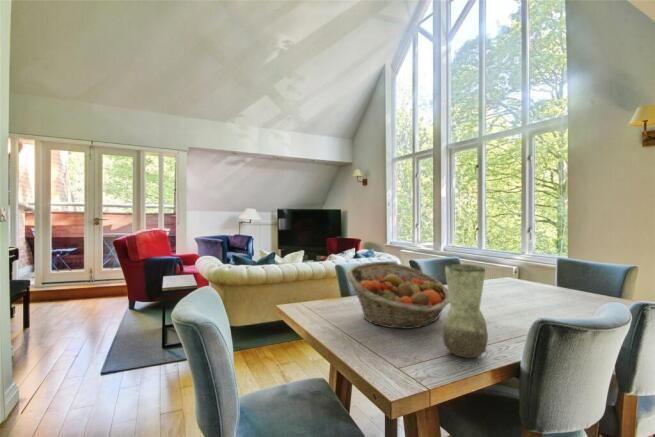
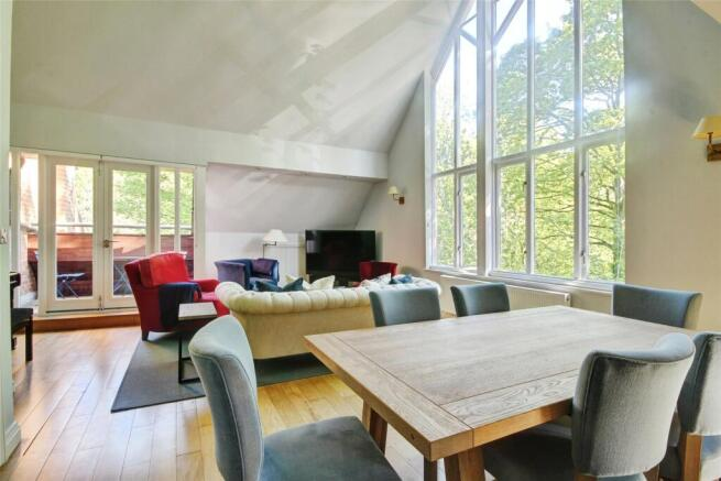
- vase (464, 310)
- fruit basket (398, 291)
